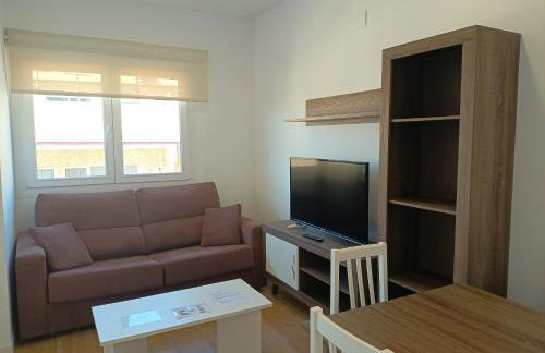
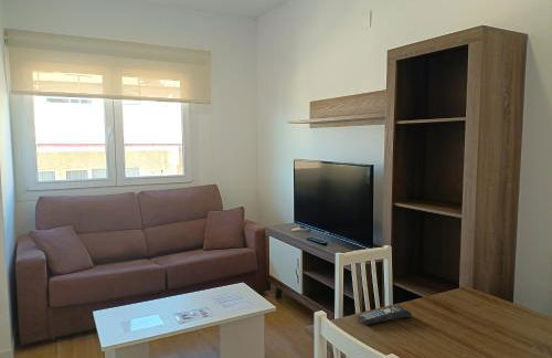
+ remote control (384, 314)
